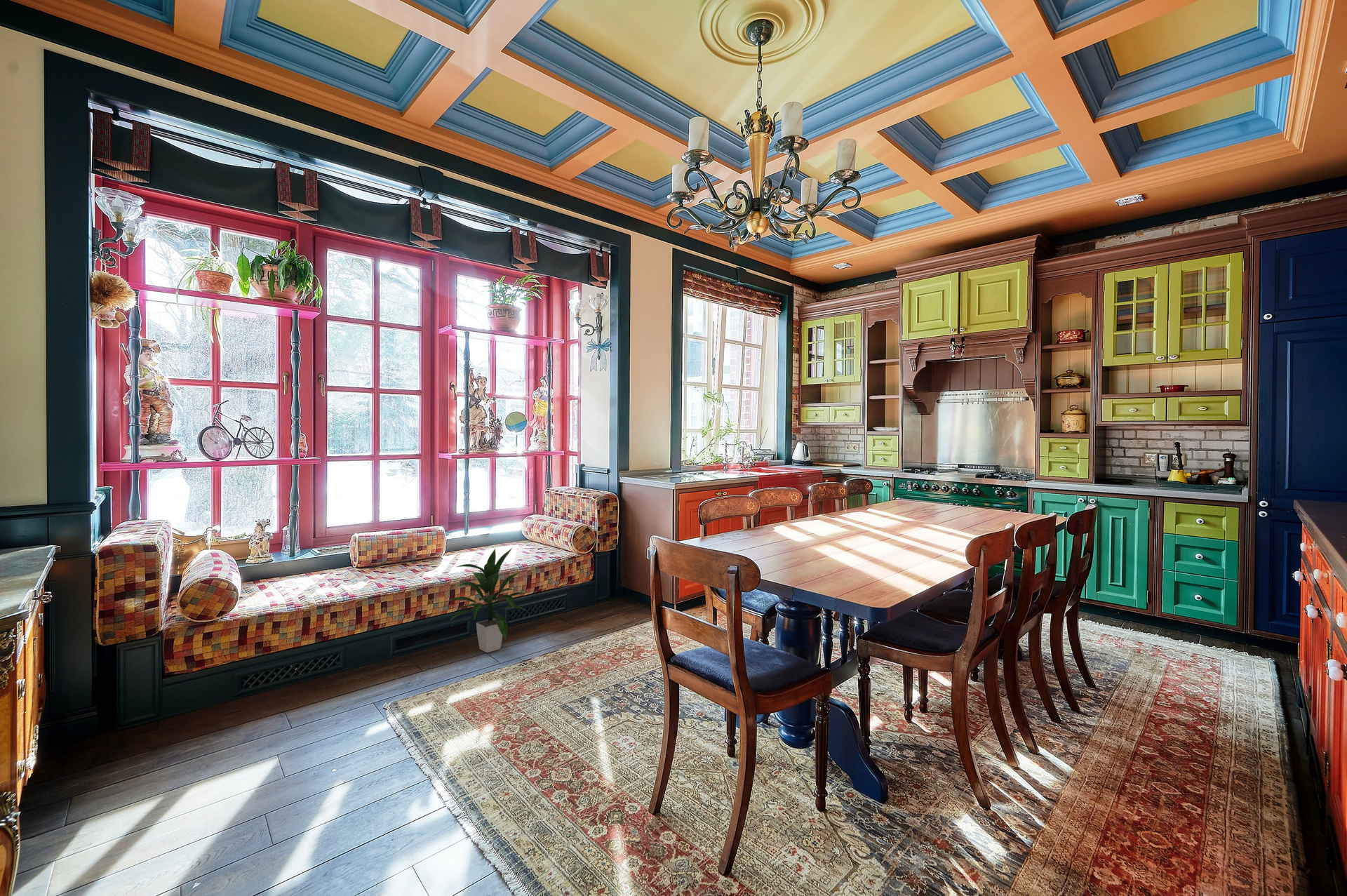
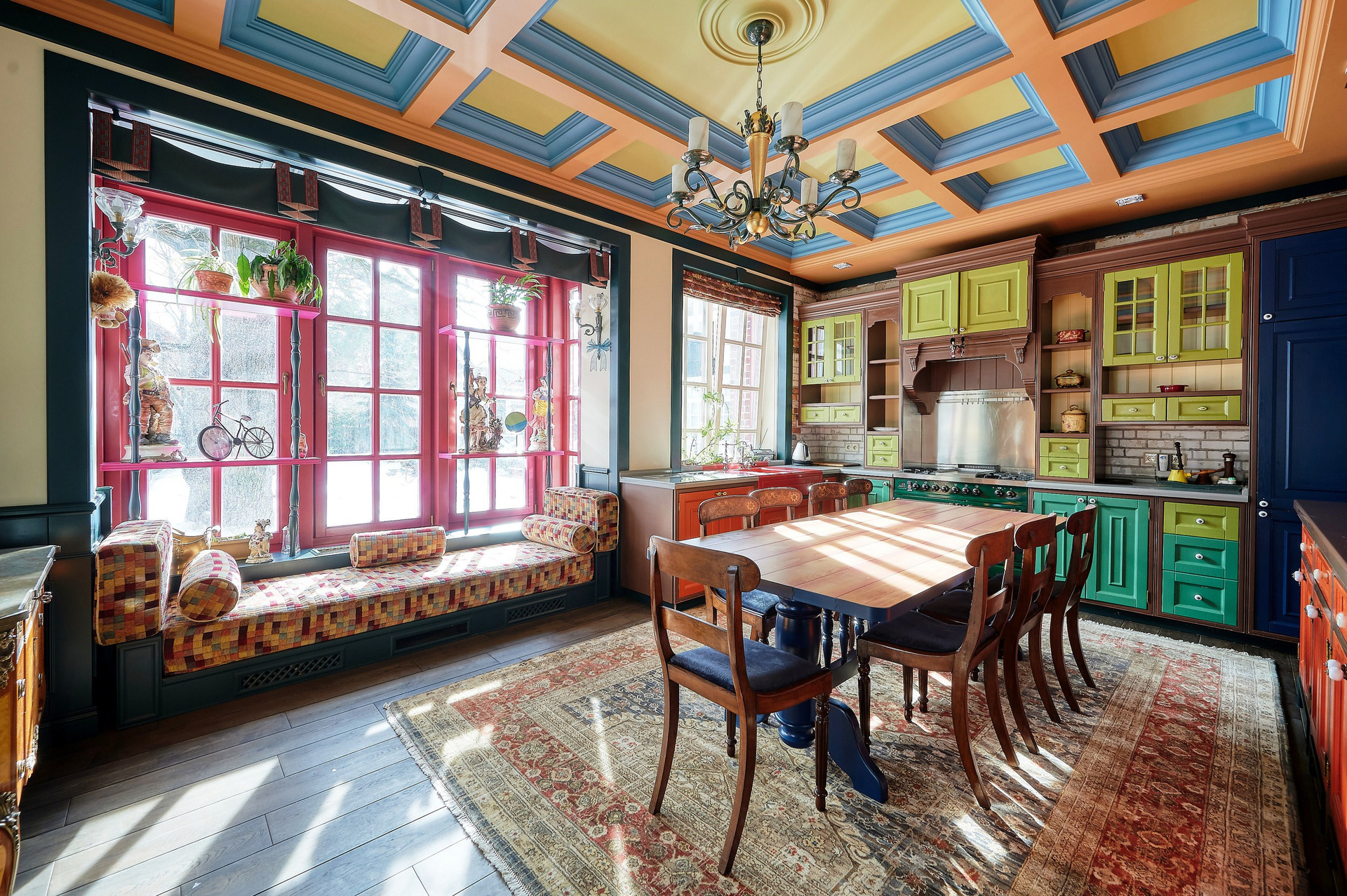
- indoor plant (489, 600)
